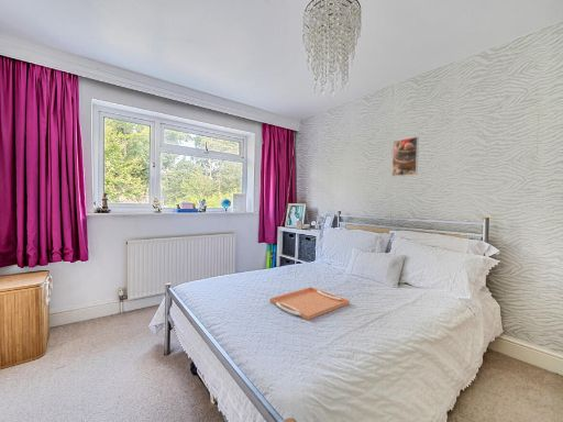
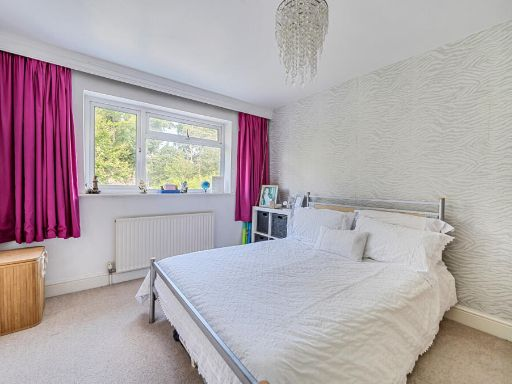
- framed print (405, 157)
- serving tray (309, 300)
